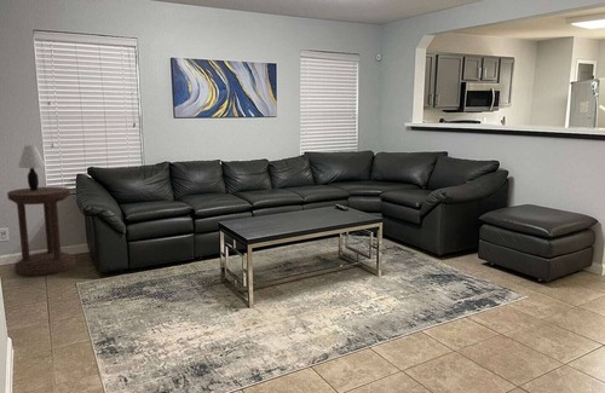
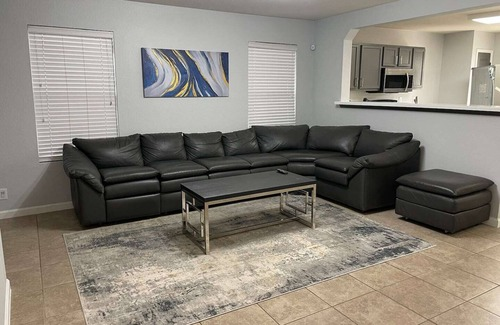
- side table (46, 229)
- table lamp (31, 167)
